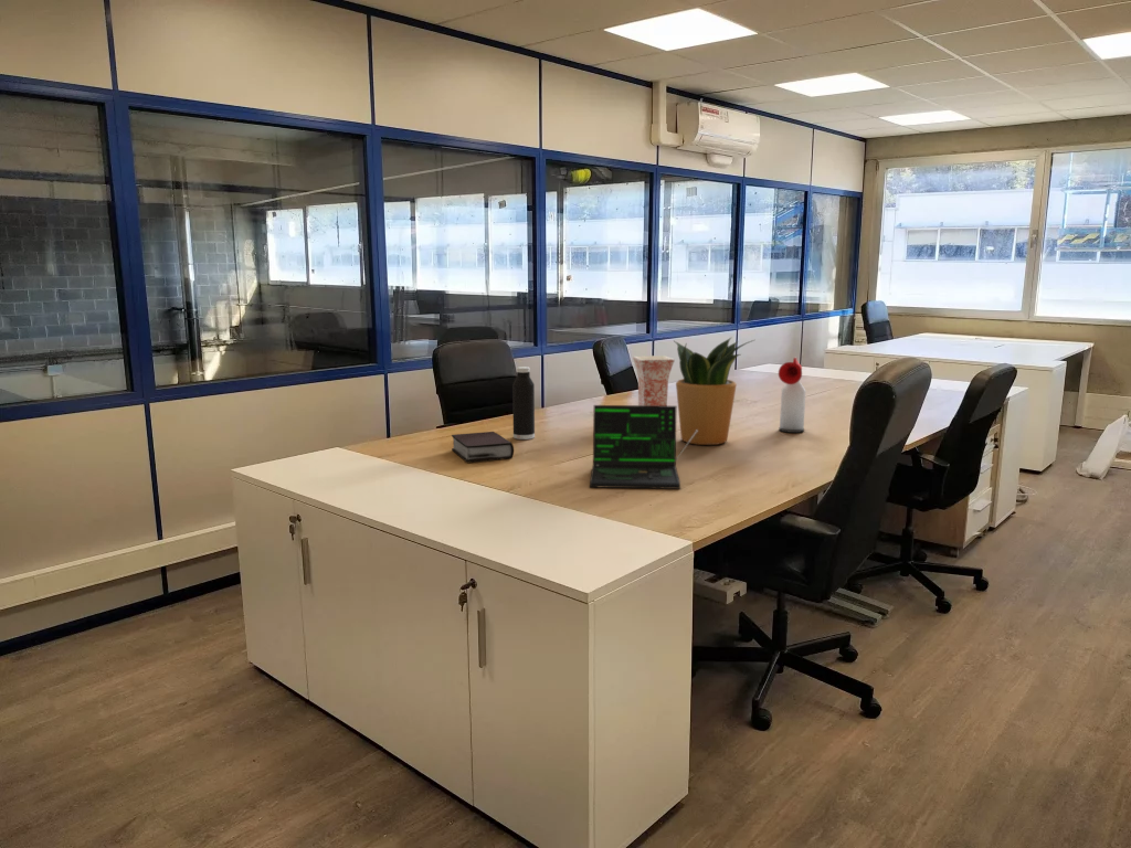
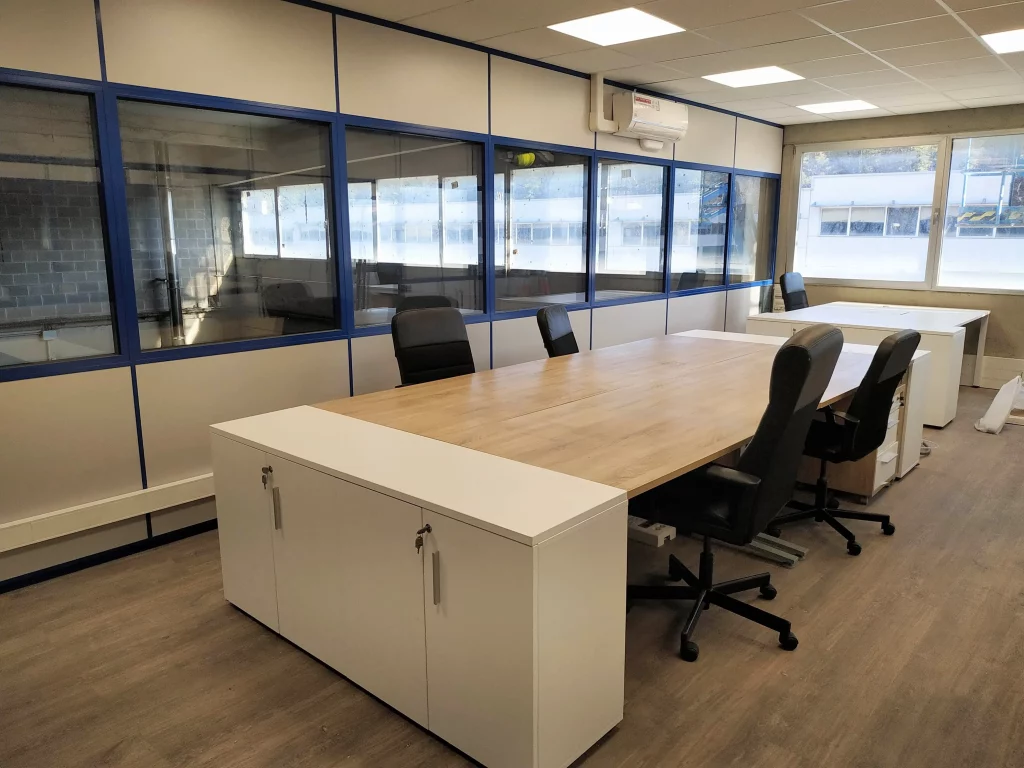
- potted plant (708, 389)
- bible (482, 446)
- water bottle (524, 402)
- vase (653, 390)
- air horn (792, 395)
- laptop (646, 444)
